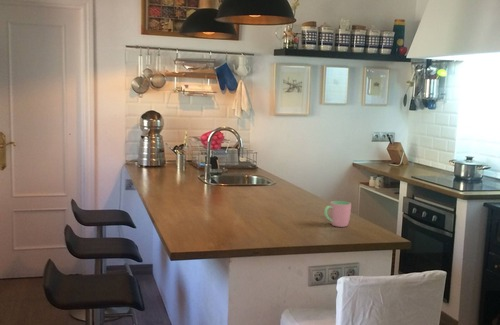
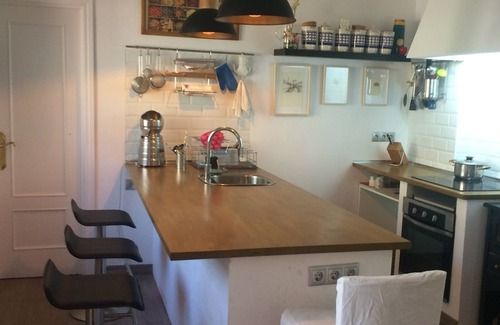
- cup (337, 214)
